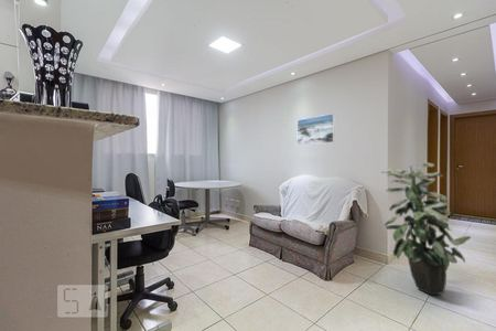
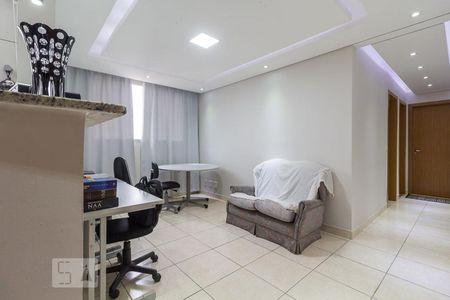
- indoor plant (420, 225)
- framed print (314, 130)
